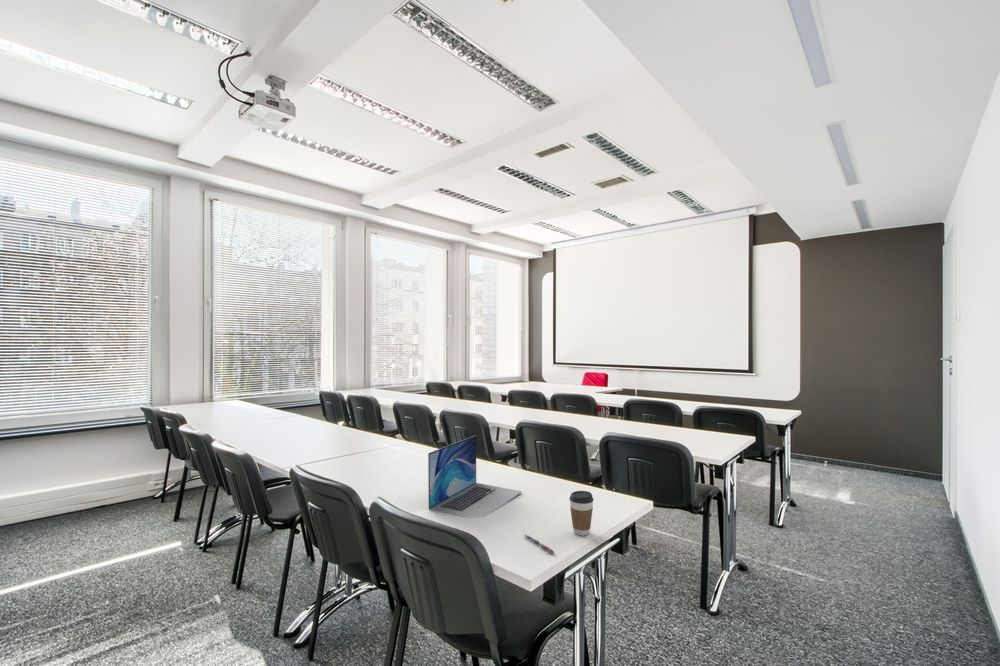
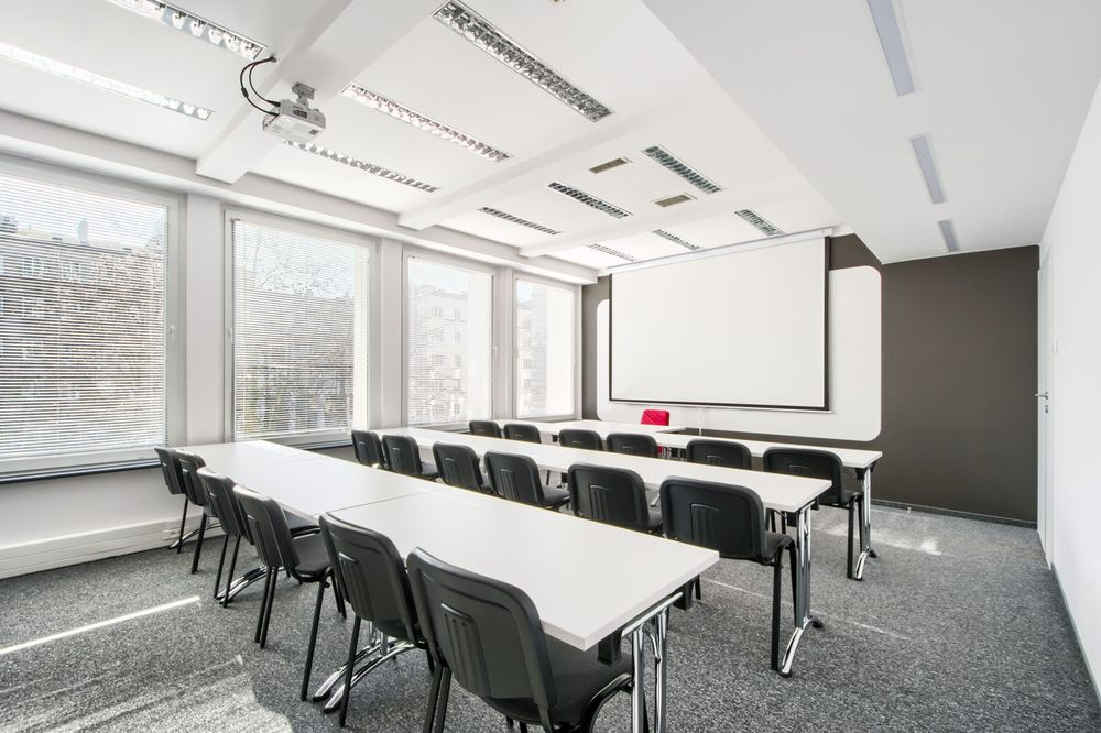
- coffee cup (581, 513)
- pen (538, 542)
- laptop (475, 473)
